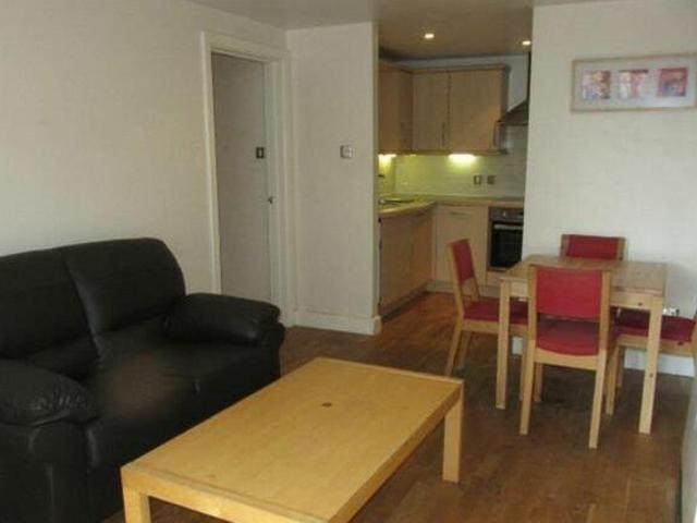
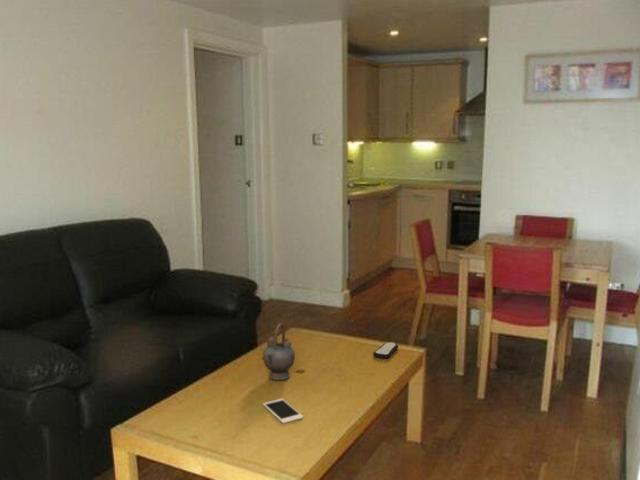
+ remote control (386, 350)
+ teapot (277, 351)
+ cell phone (282, 410)
